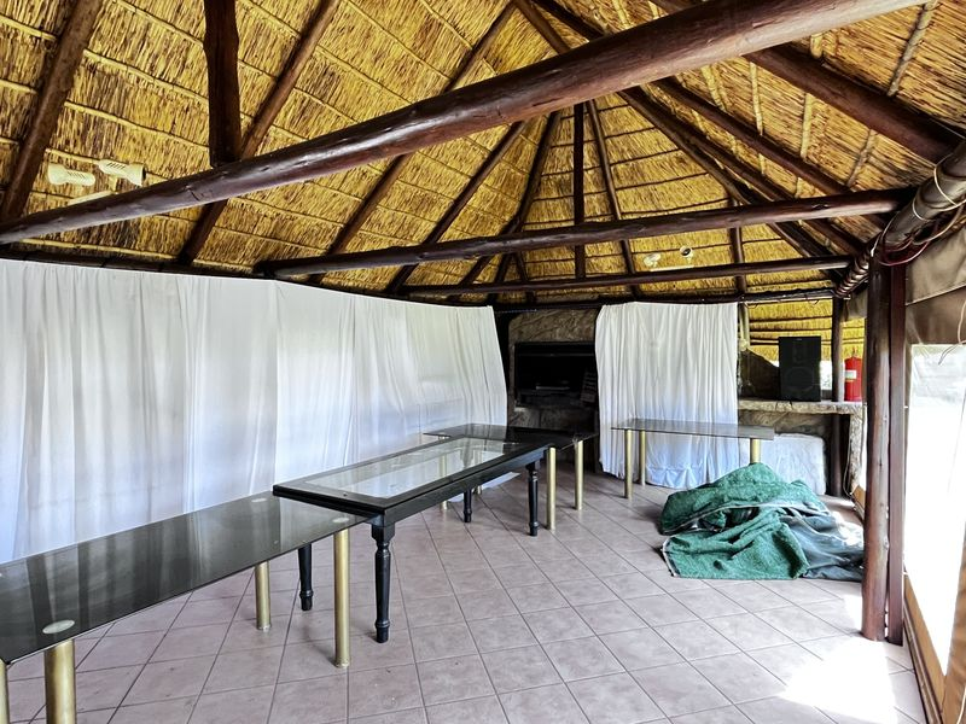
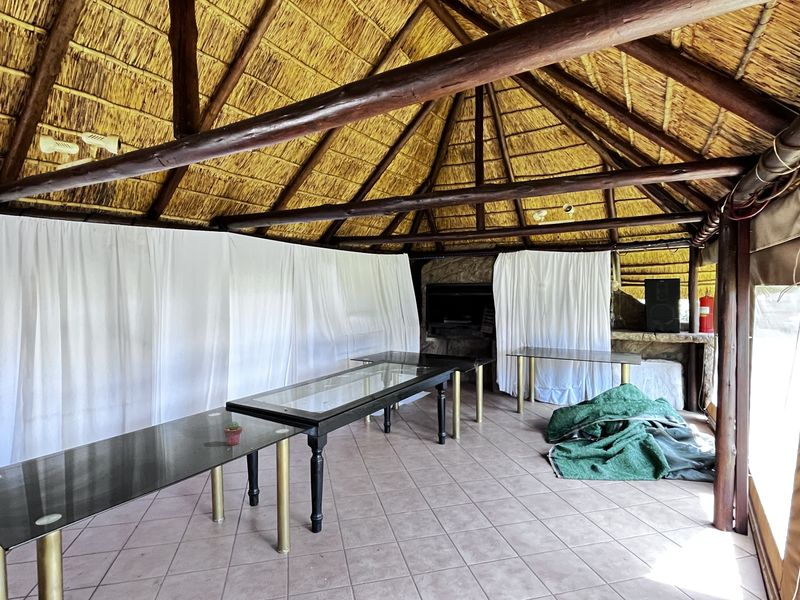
+ potted succulent (233, 432)
